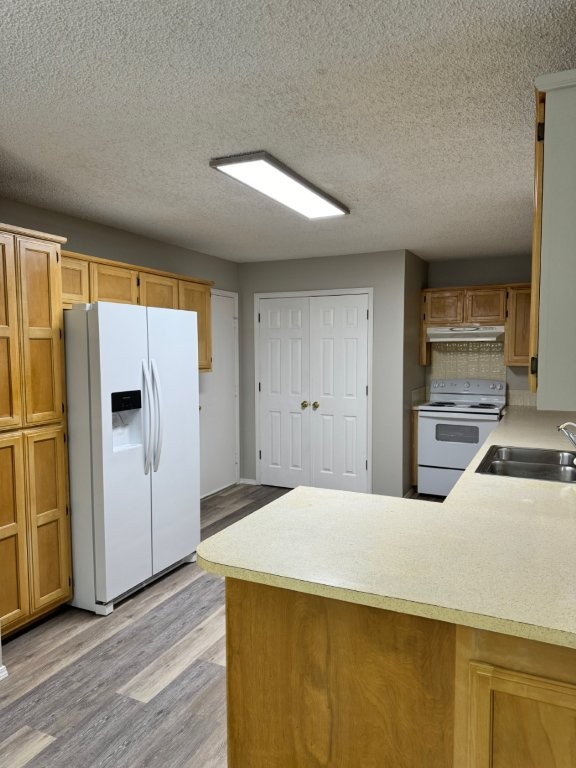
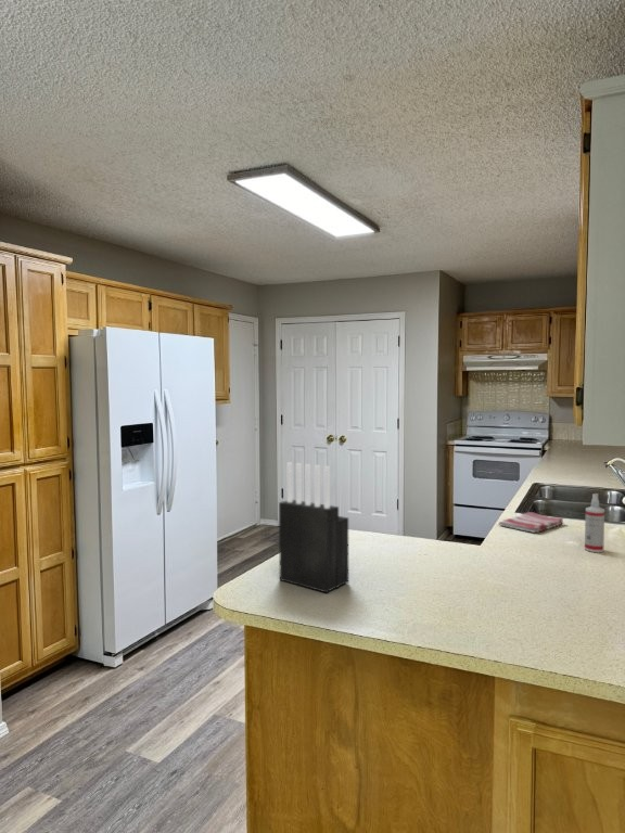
+ knife block (316, 522)
+ dish towel (531, 521)
+ spray bottle (595, 522)
